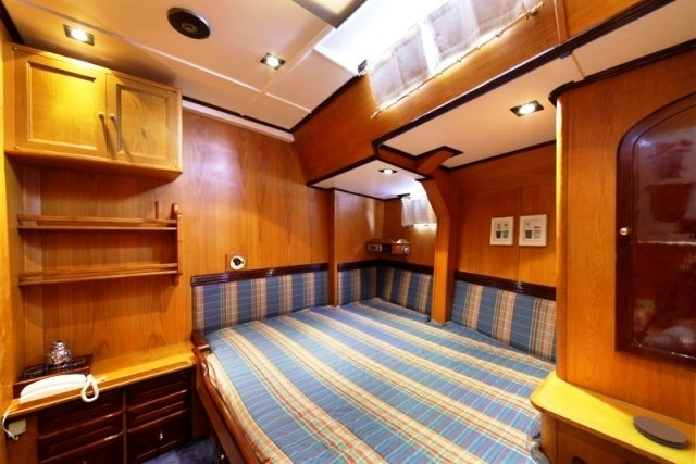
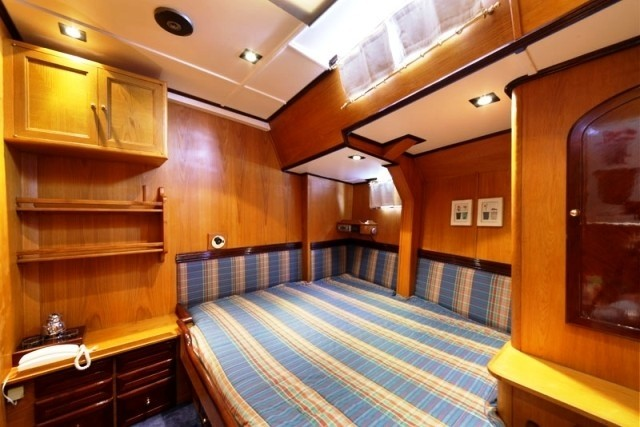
- coaster (658, 430)
